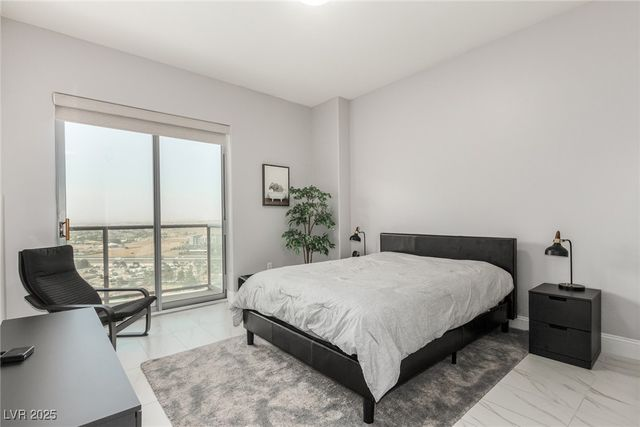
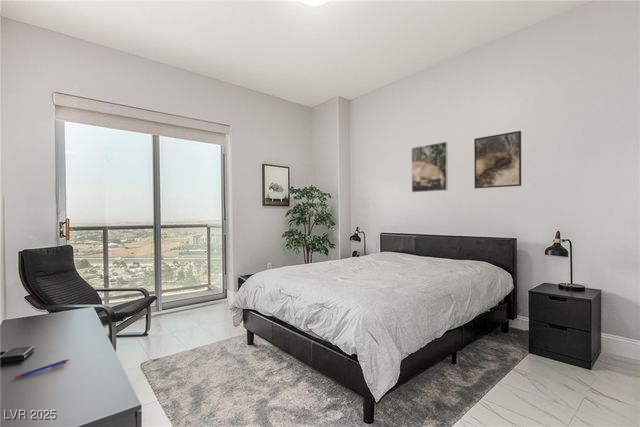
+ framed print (496, 161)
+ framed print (428, 168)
+ pen (42, 368)
